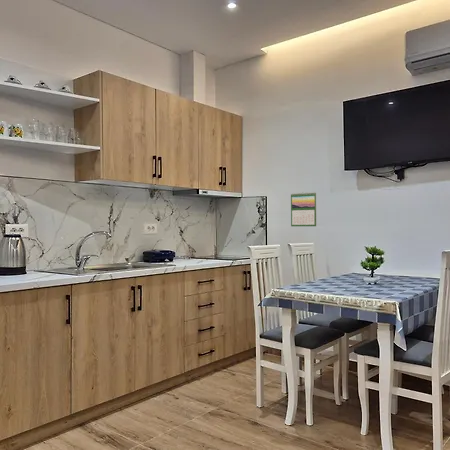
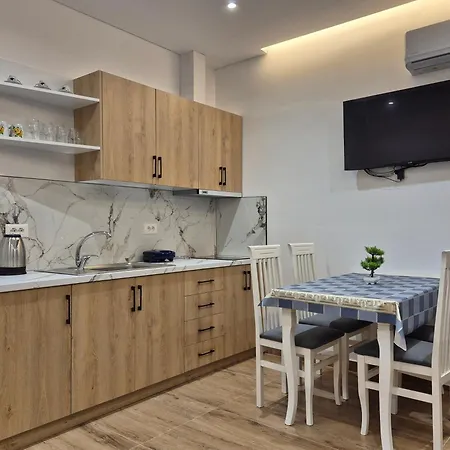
- calendar (303, 209)
